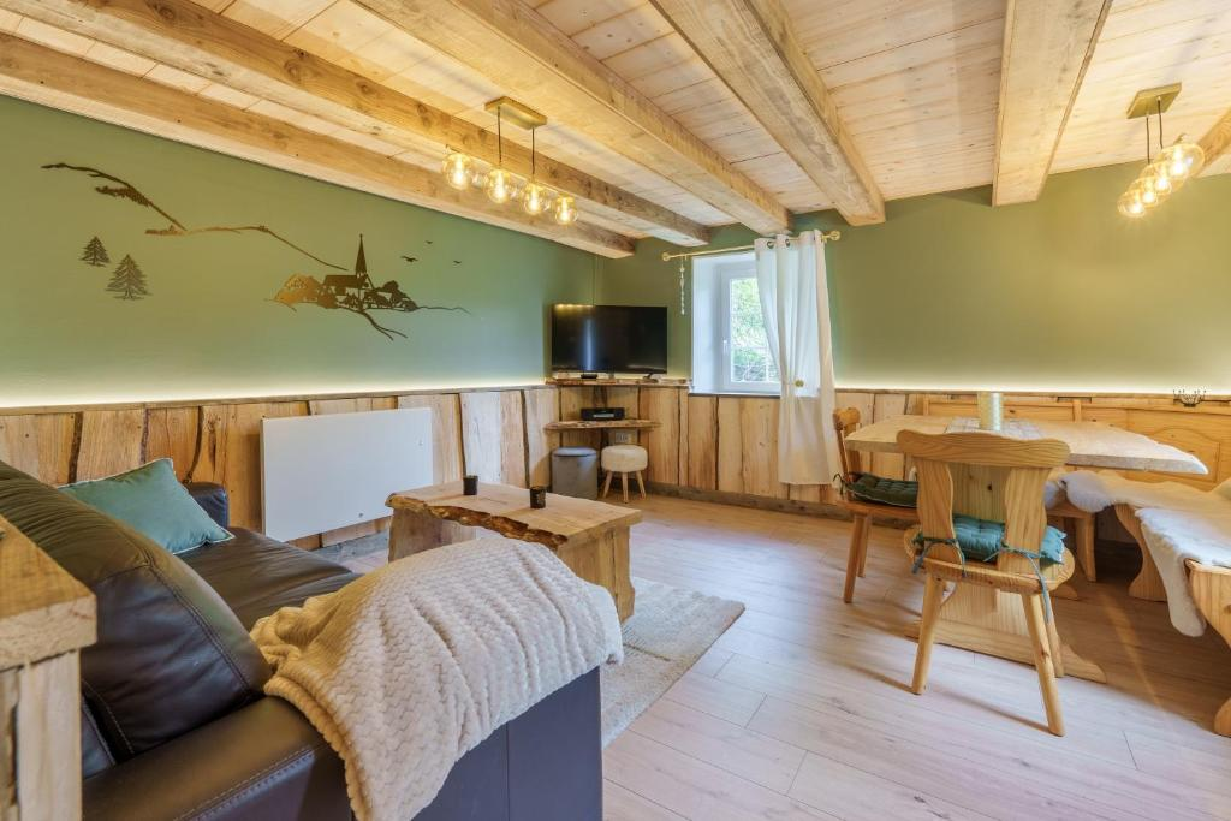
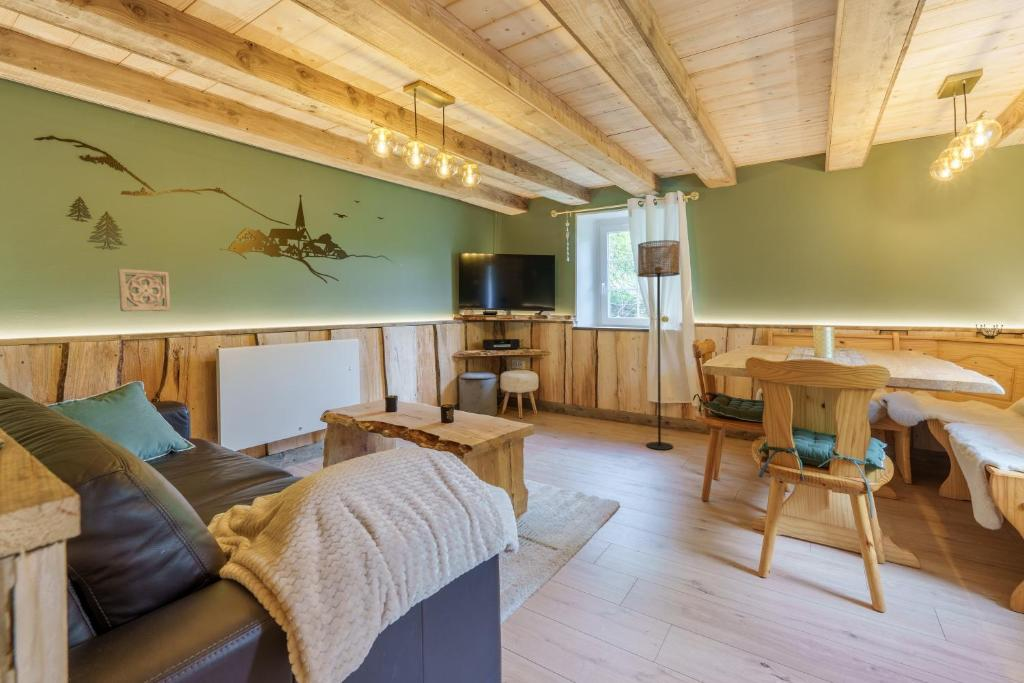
+ floor lamp (658, 346)
+ wall ornament (144, 290)
